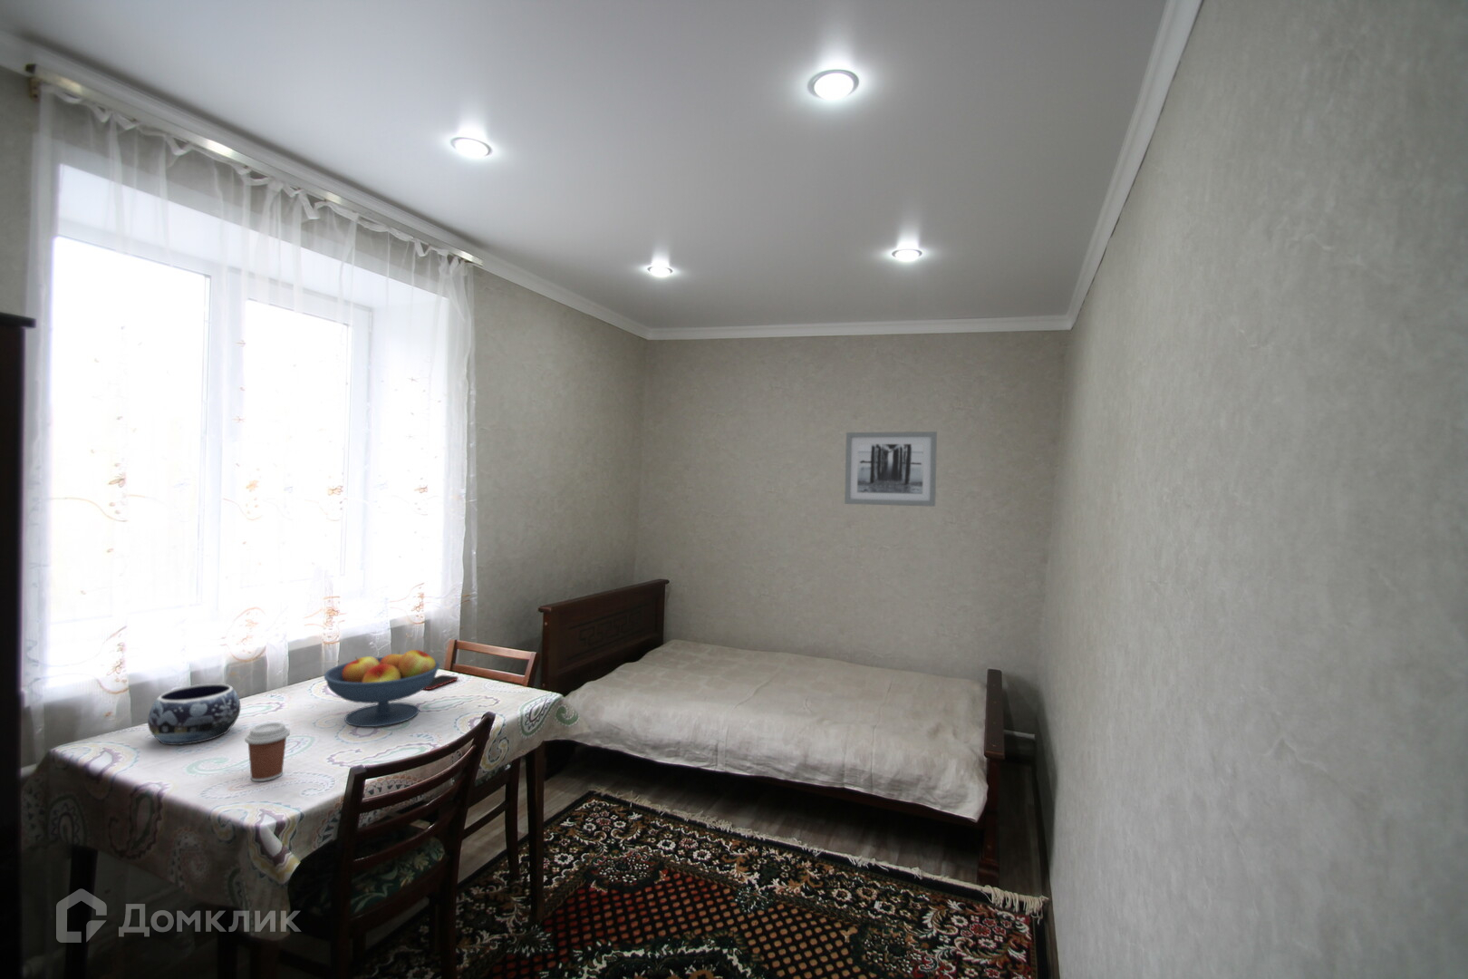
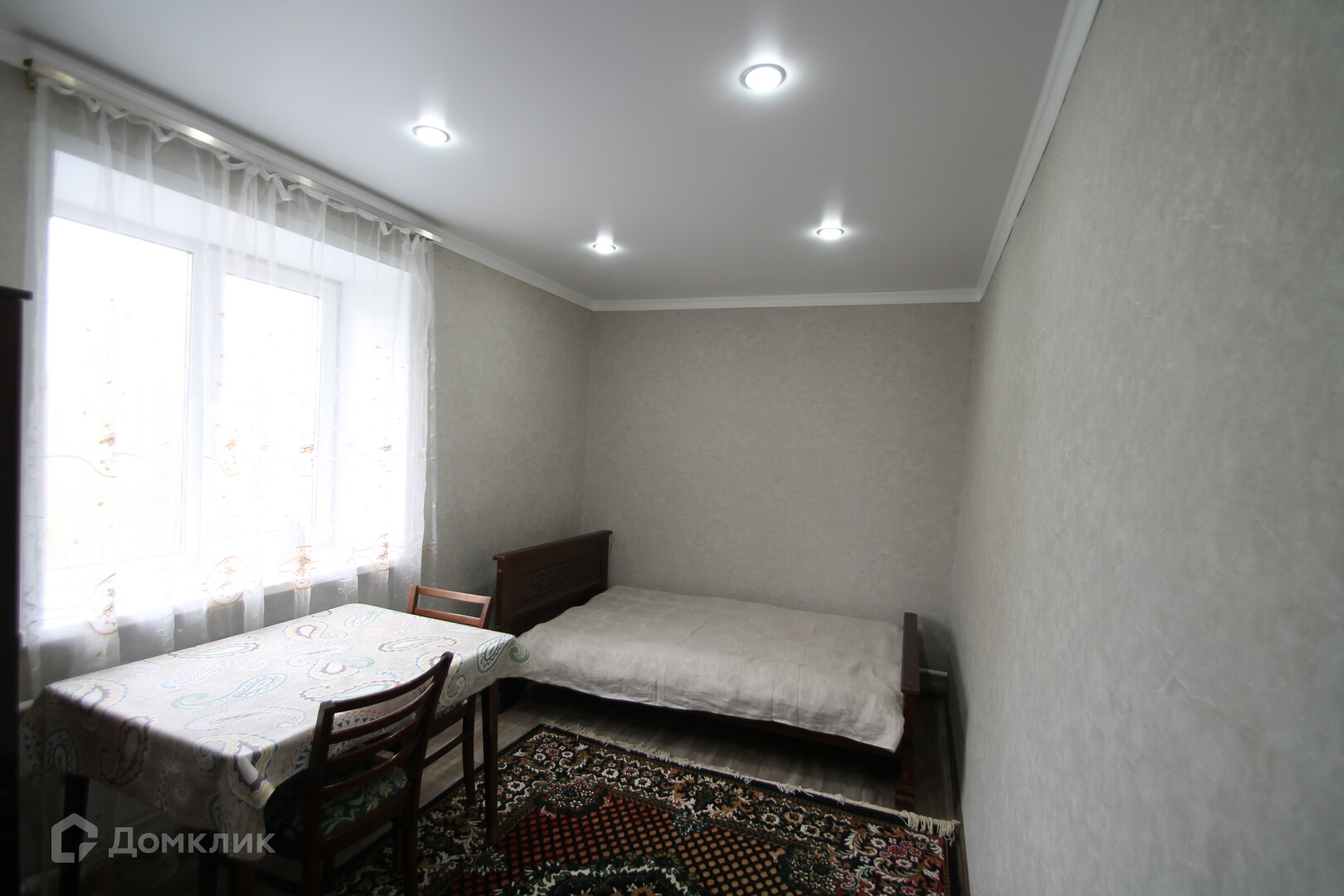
- decorative bowl (196, 712)
- cell phone (436, 682)
- fruit bowl (383, 684)
- coffee cup (268, 752)
- wall art (890, 469)
